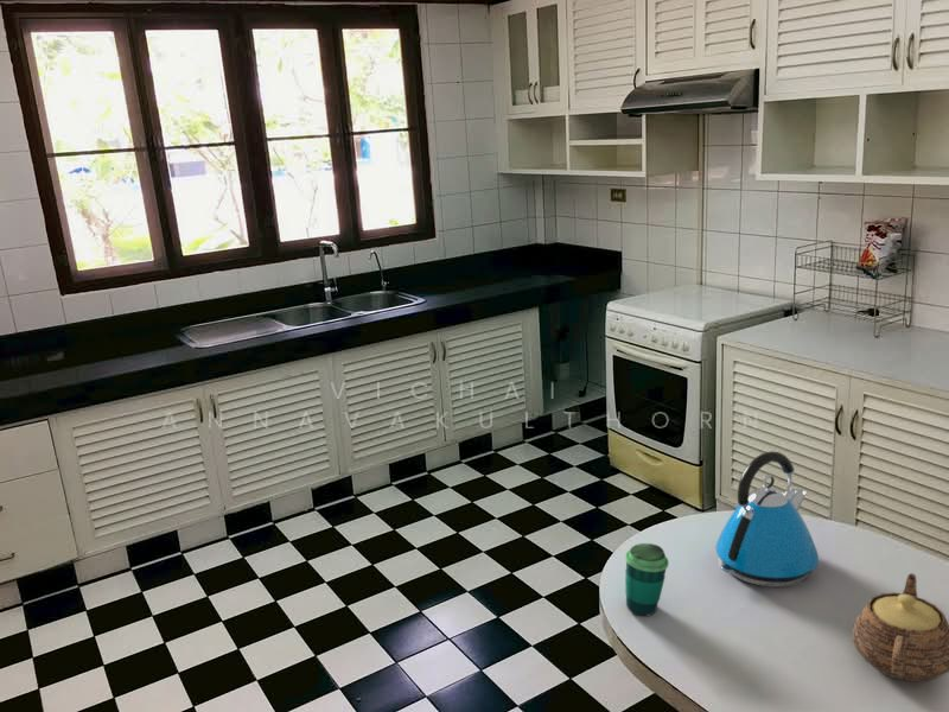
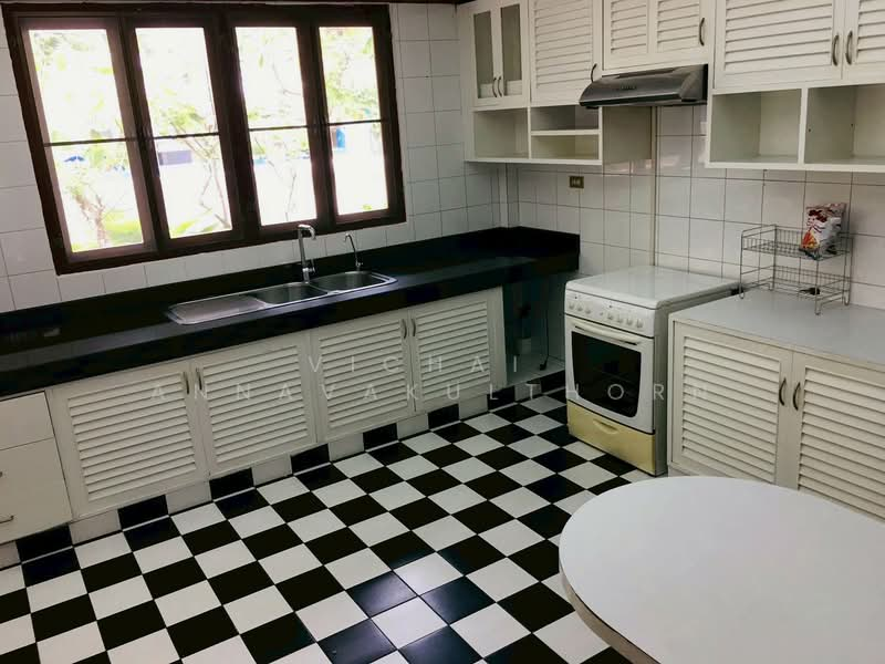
- teapot (904, 627)
- kettle (764, 510)
- cup (647, 579)
